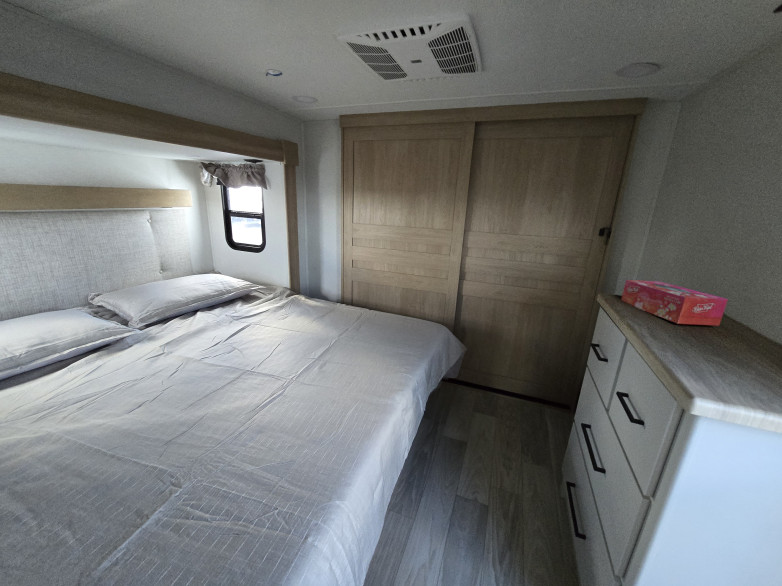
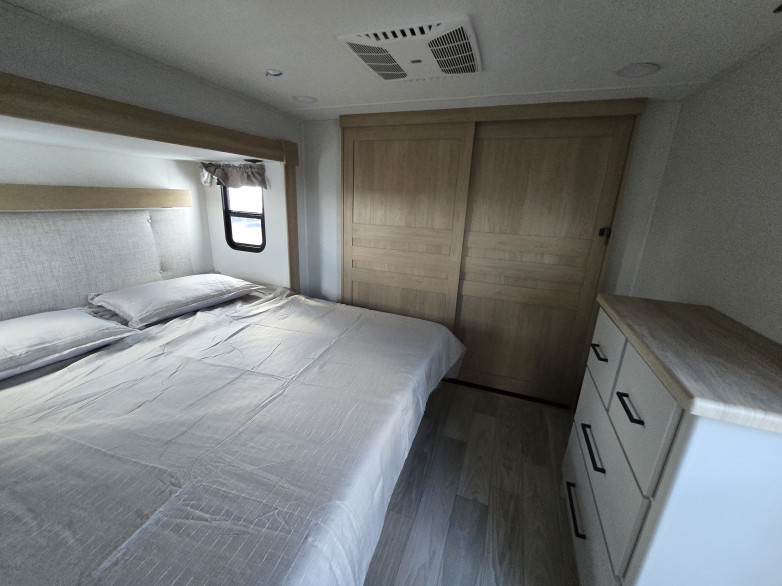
- tissue box (667, 300)
